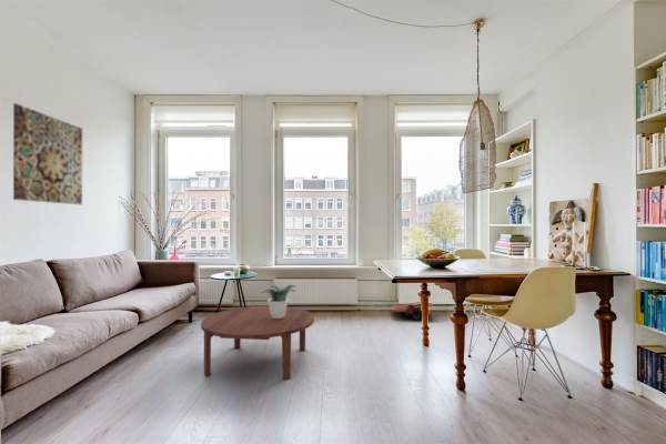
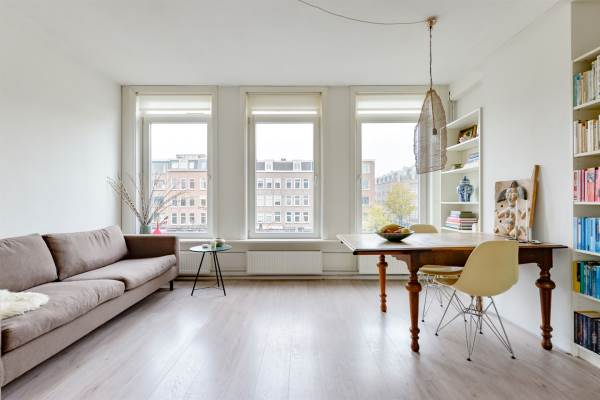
- potted plant (281, 301)
- wall art (51, 160)
- coffee table (259, 339)
- backpack (413, 307)
